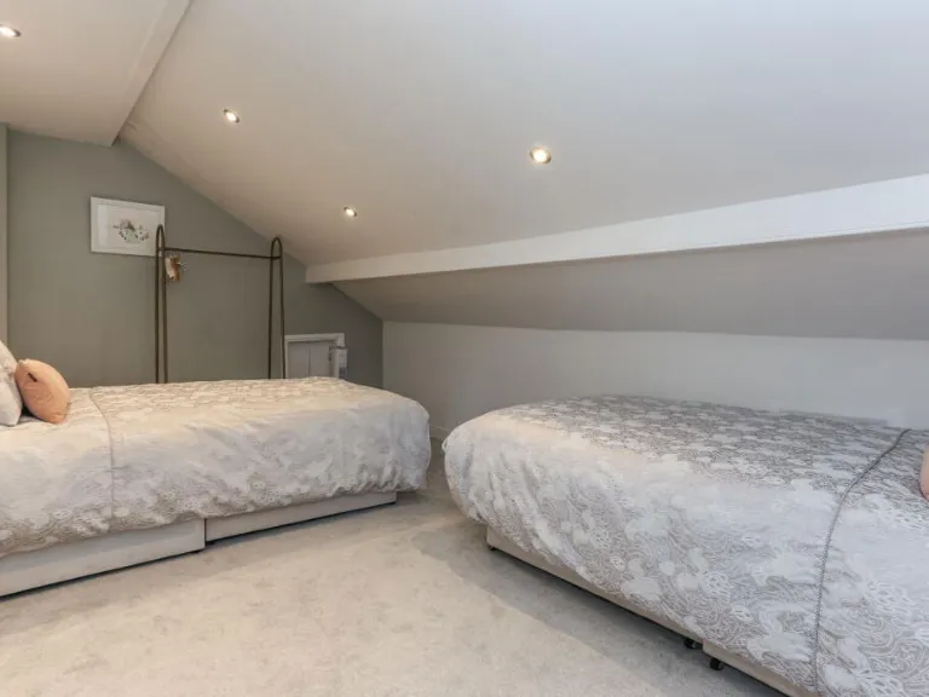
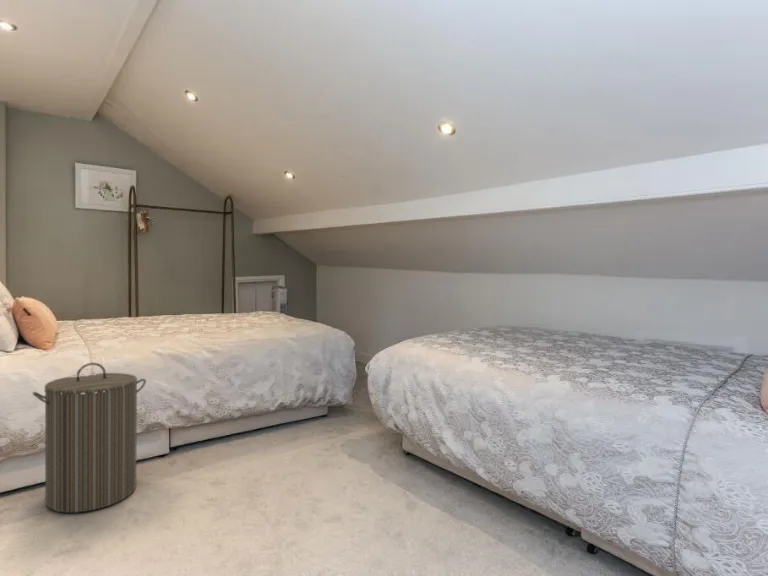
+ laundry hamper (92, 428)
